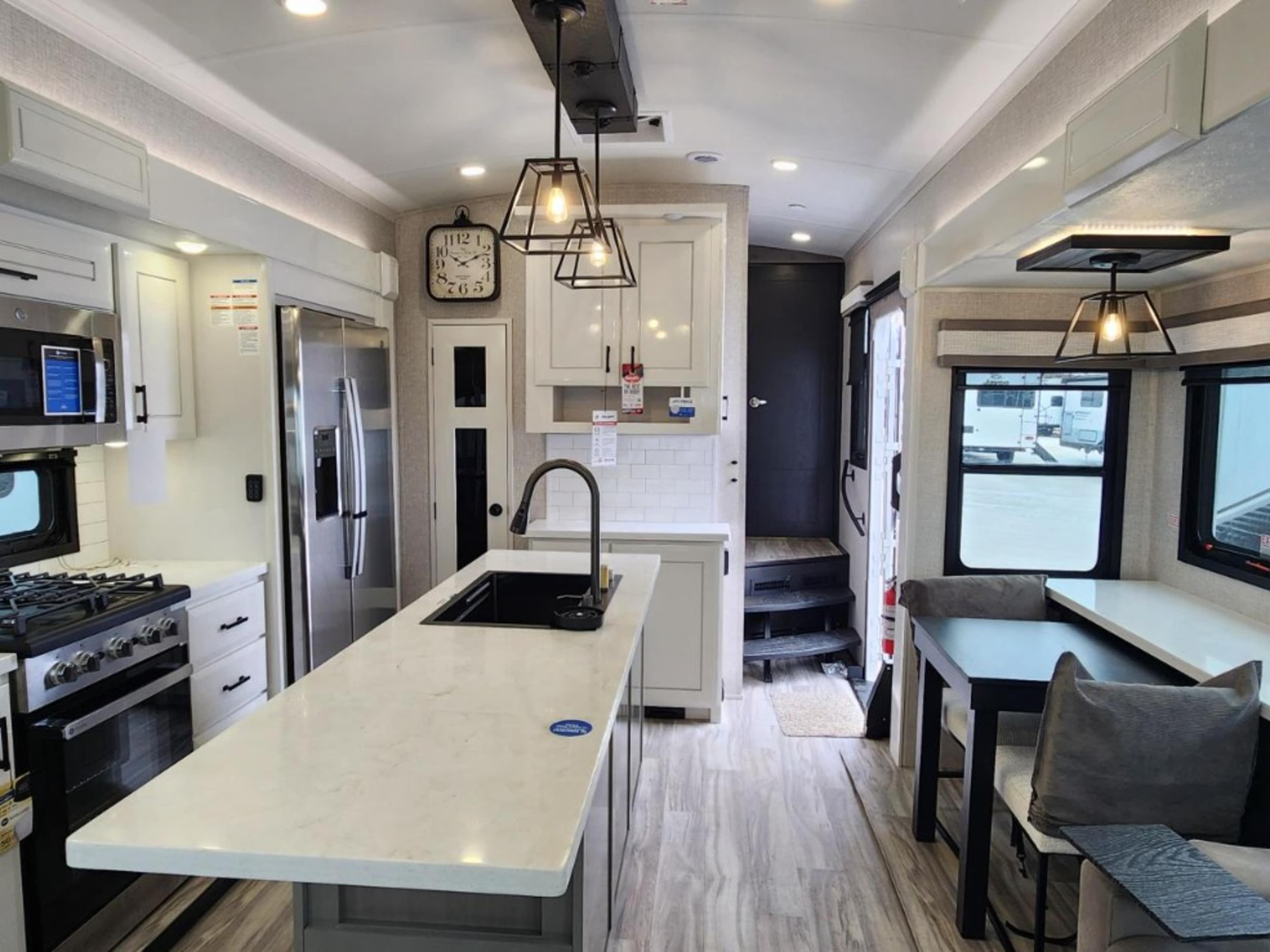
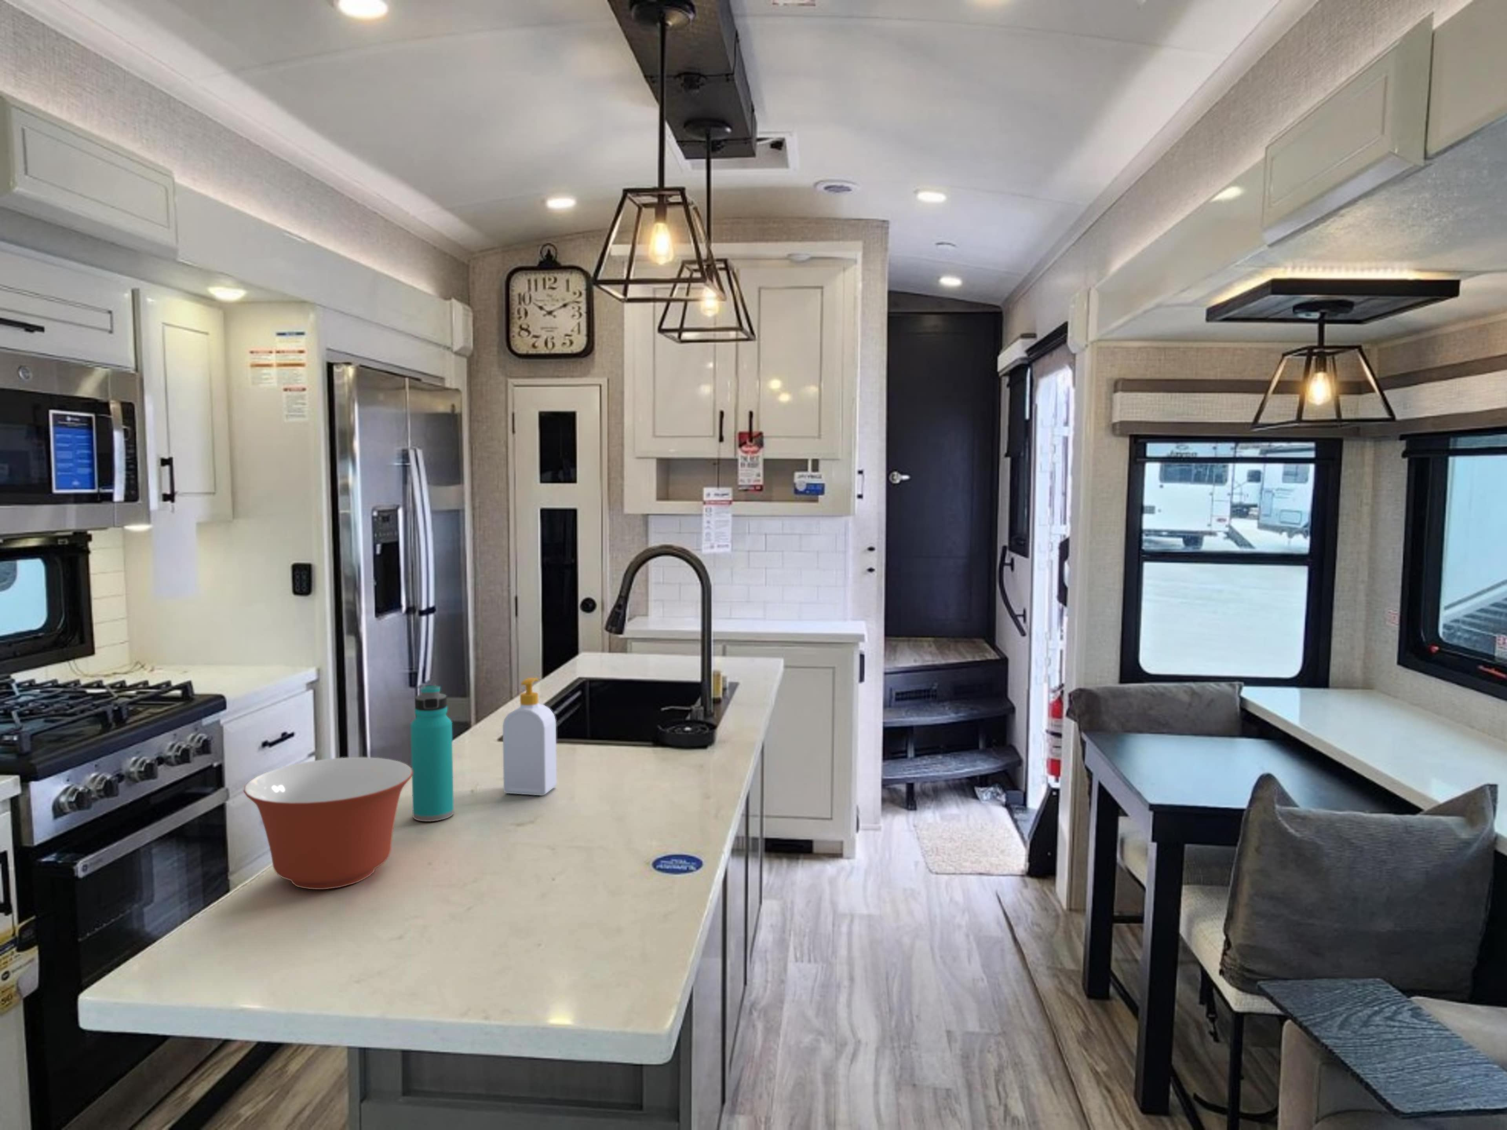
+ water bottle (432, 750)
+ mixing bowl (332, 826)
+ soap bottle (530, 735)
